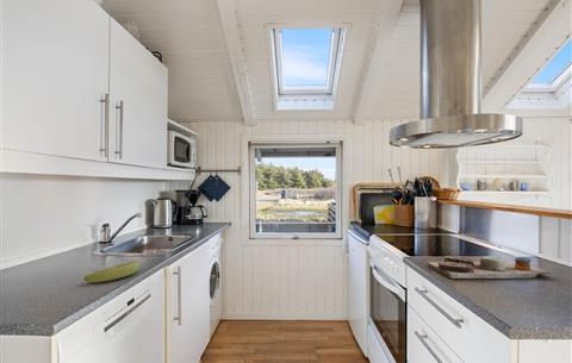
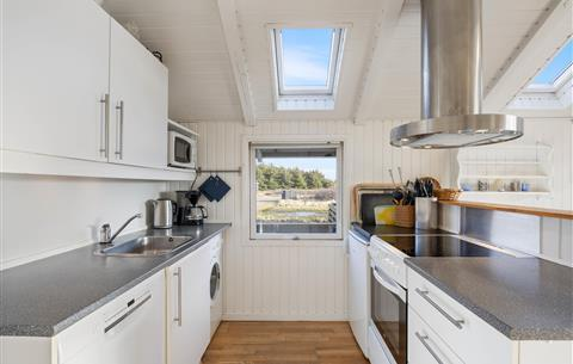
- banana (114, 268)
- cutting board (484, 263)
